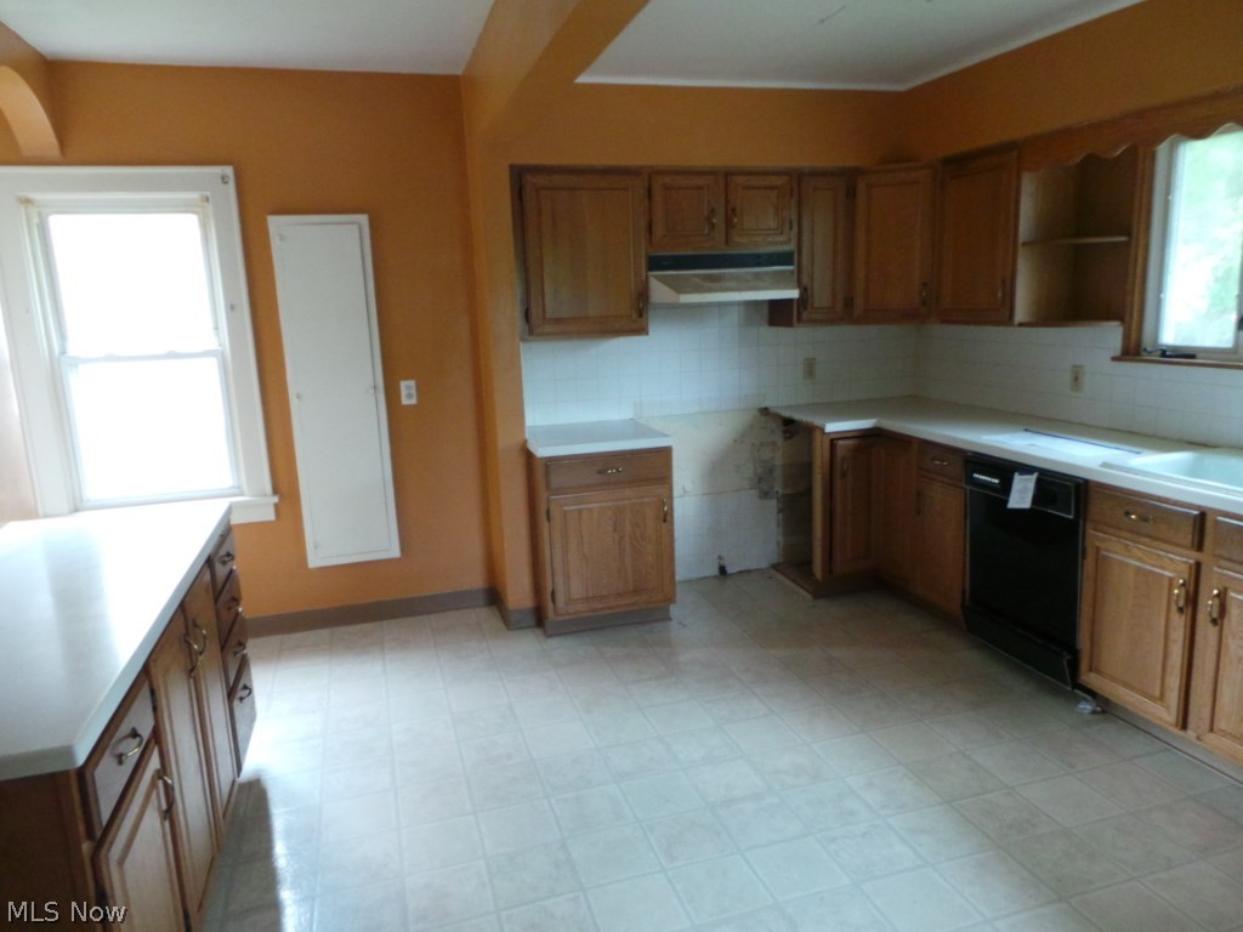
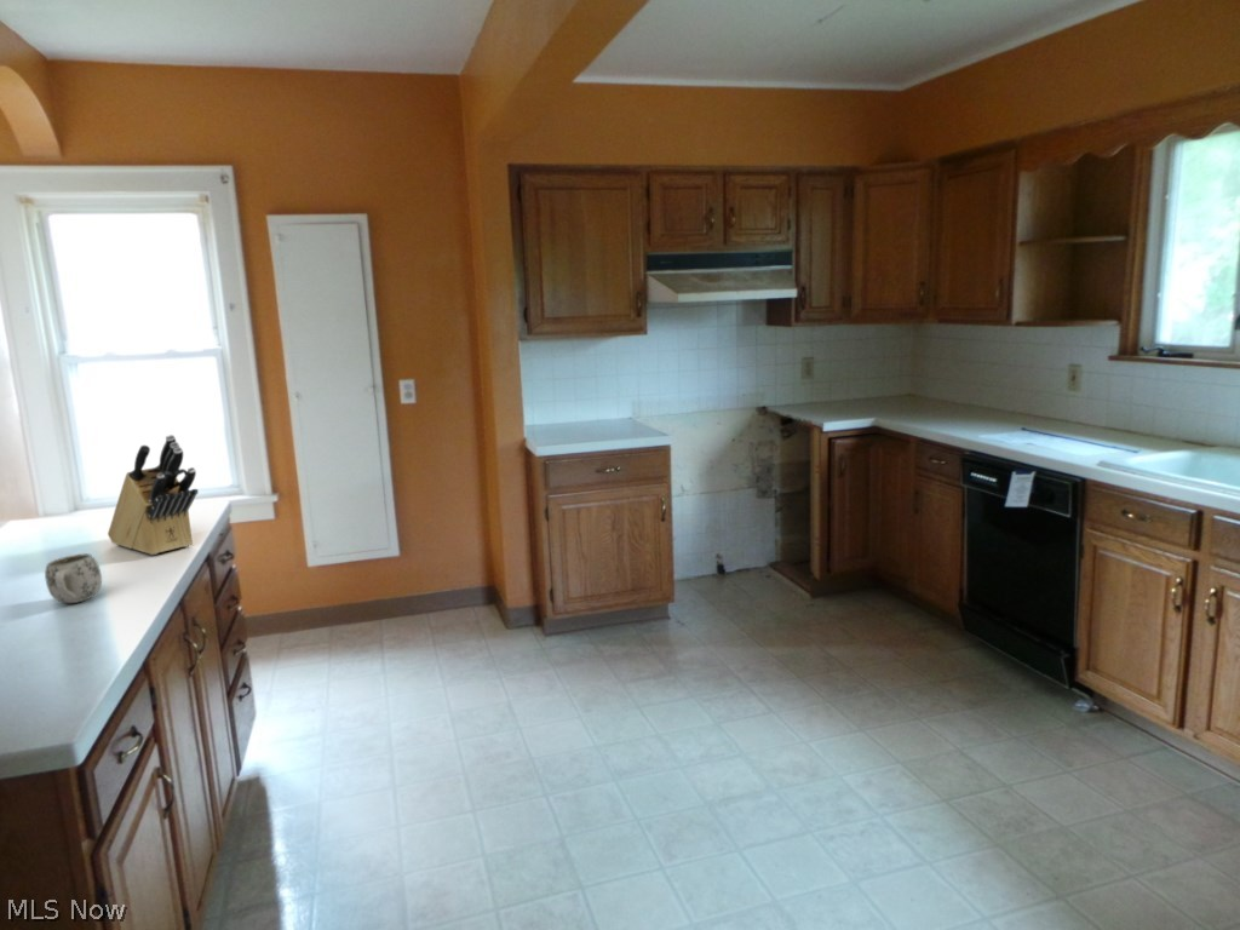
+ knife block (150, 490)
+ mug (71, 581)
